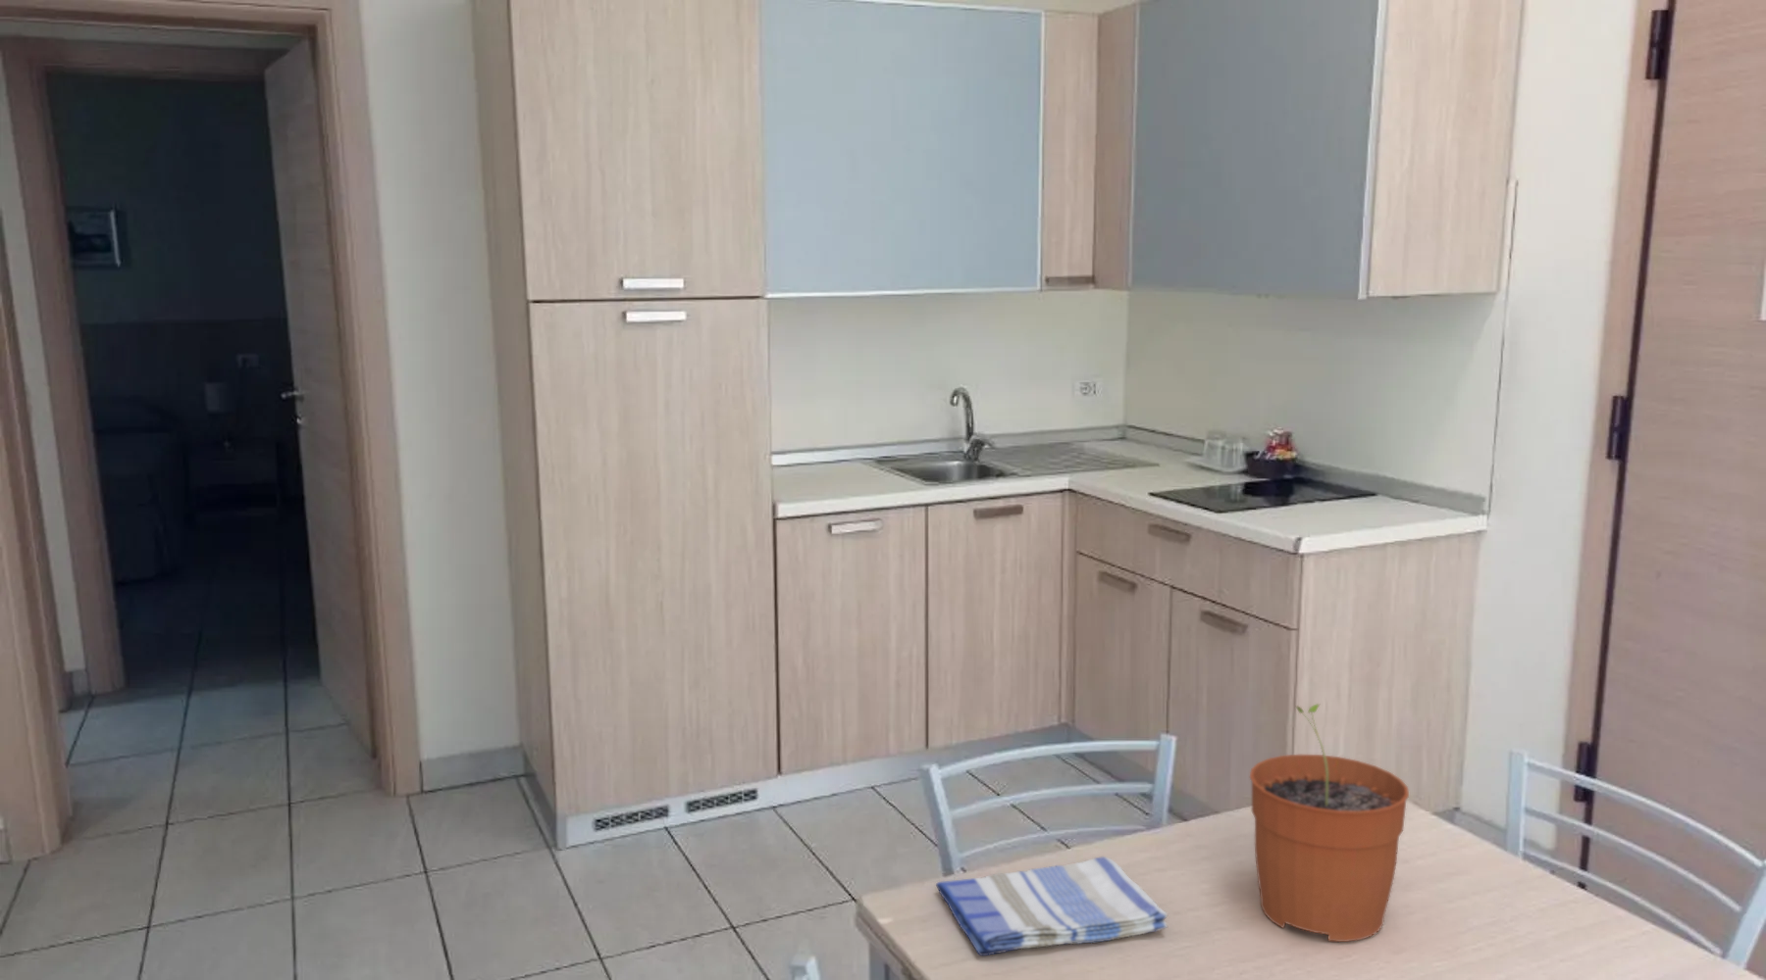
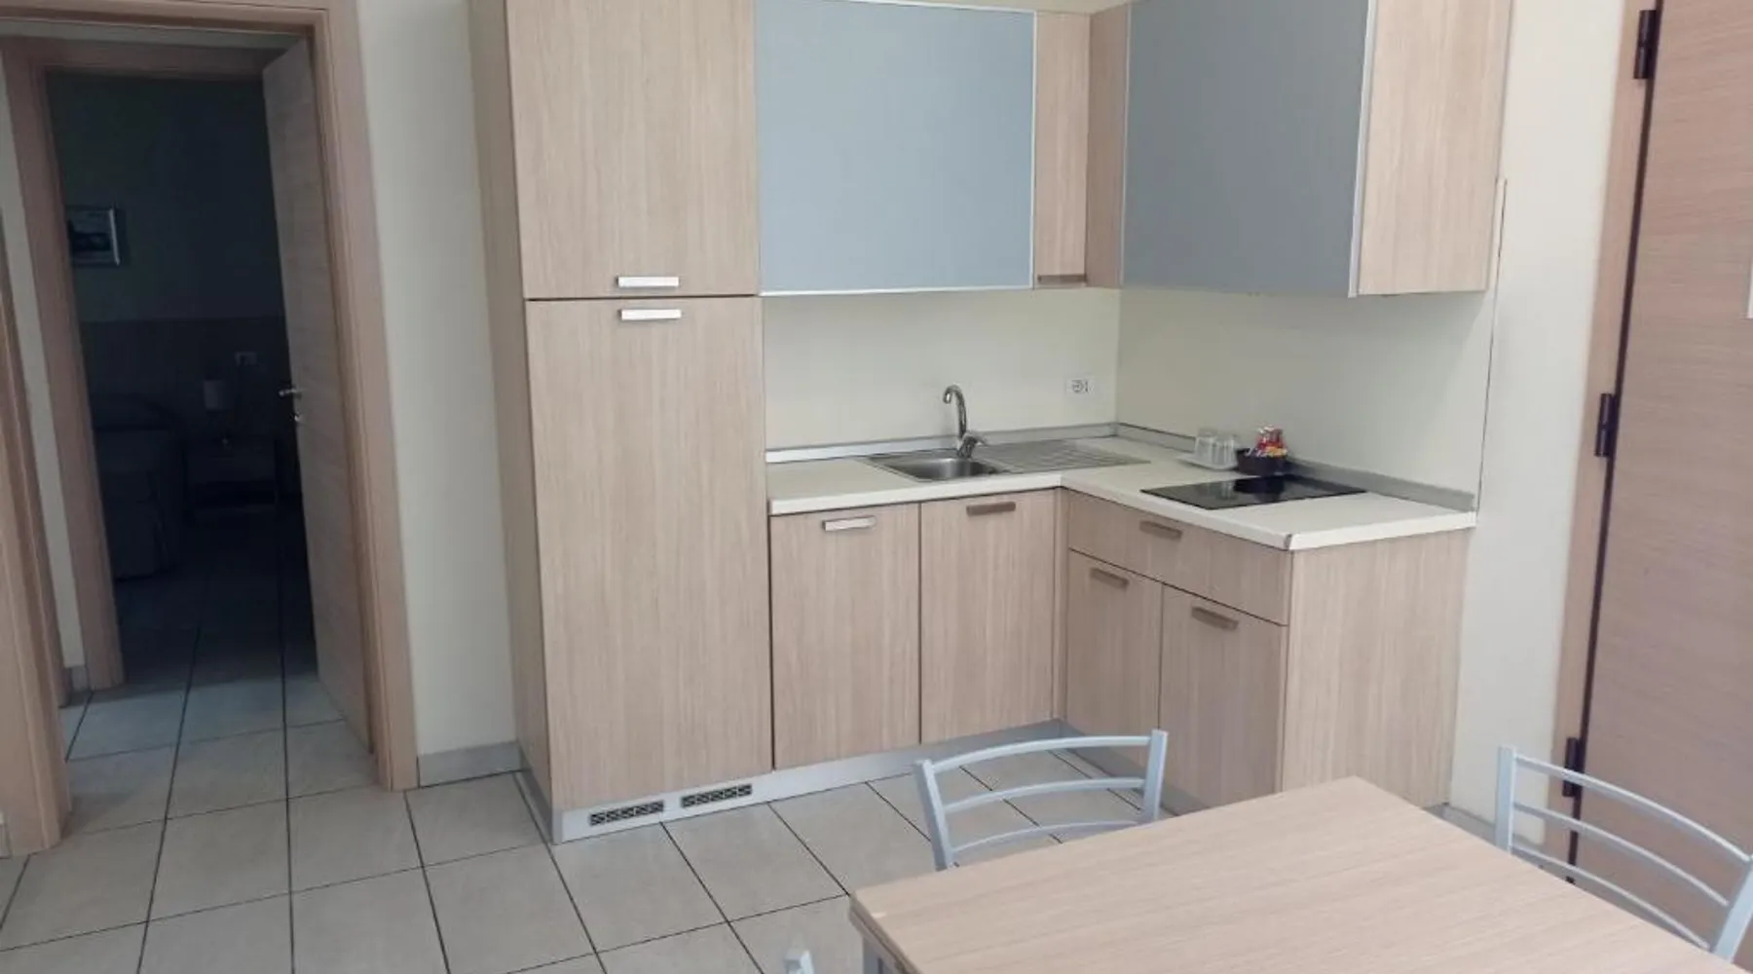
- dish towel (1048, 900)
- plant pot (1325, 813)
